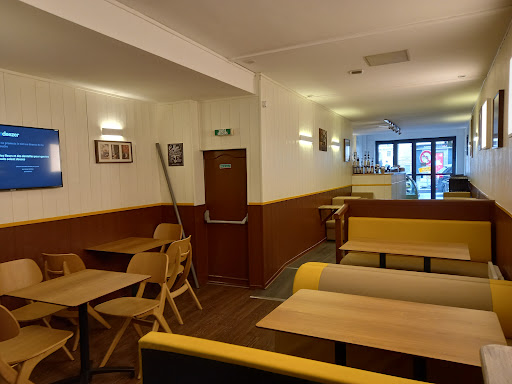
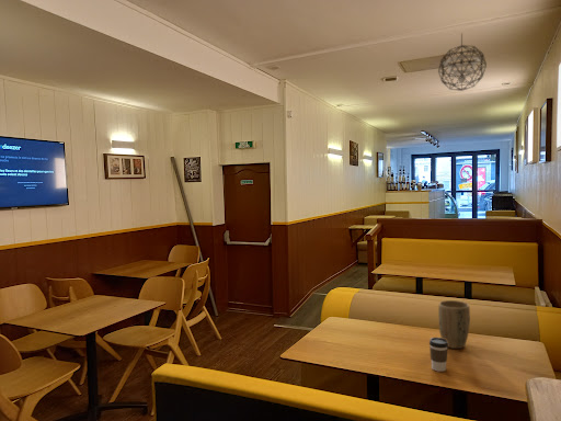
+ pendant light (461, 61)
+ coffee cup (438, 354)
+ plant pot (454, 325)
